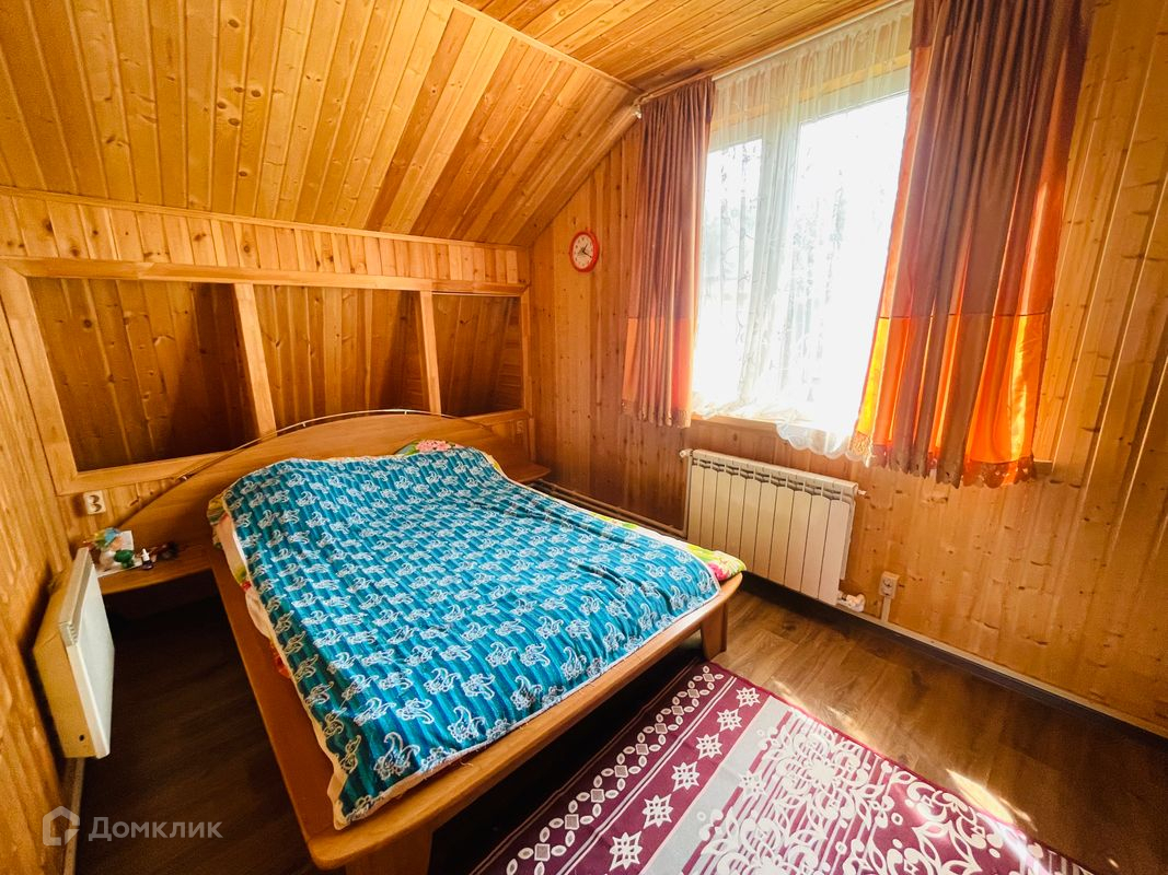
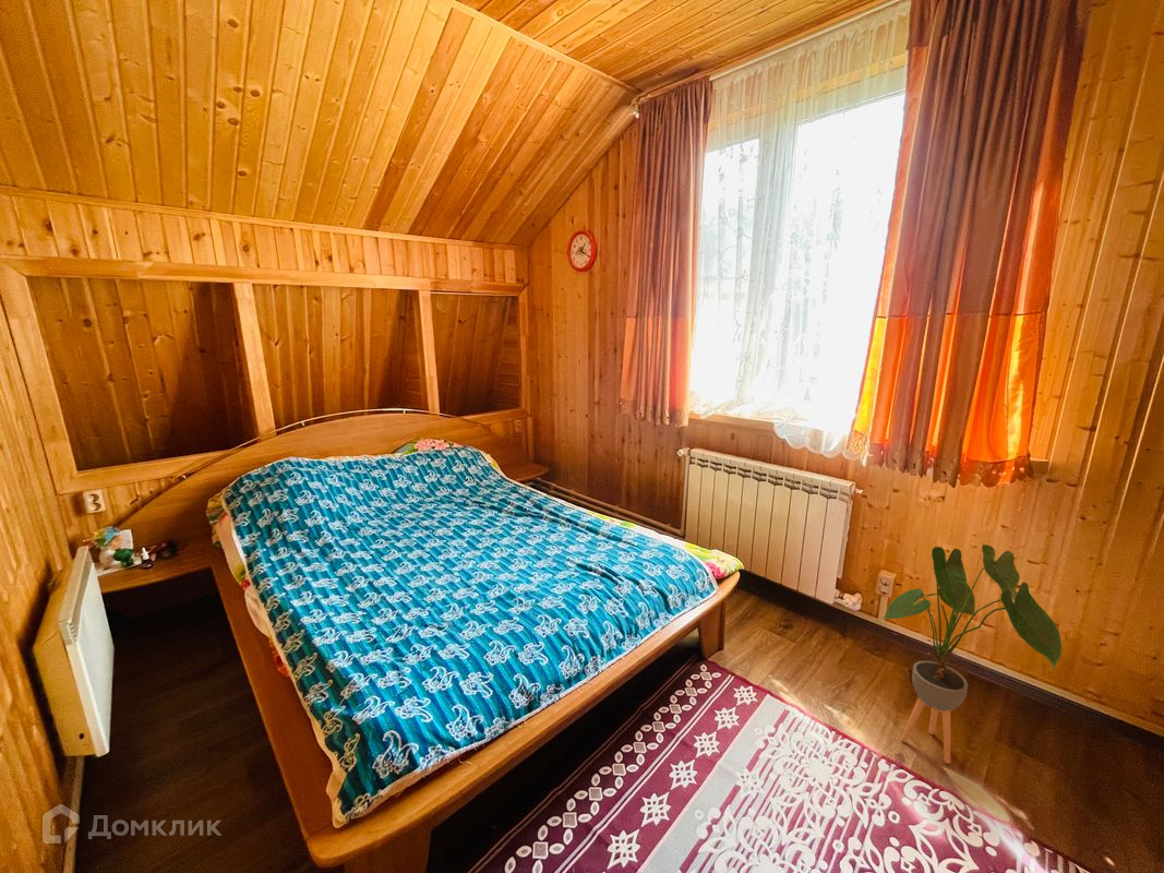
+ house plant (956, 653)
